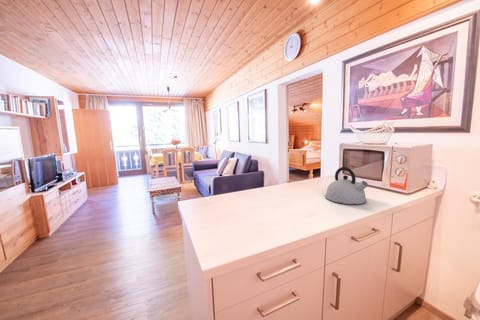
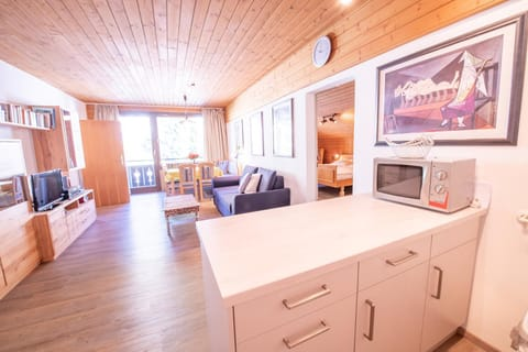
- kettle (346, 183)
